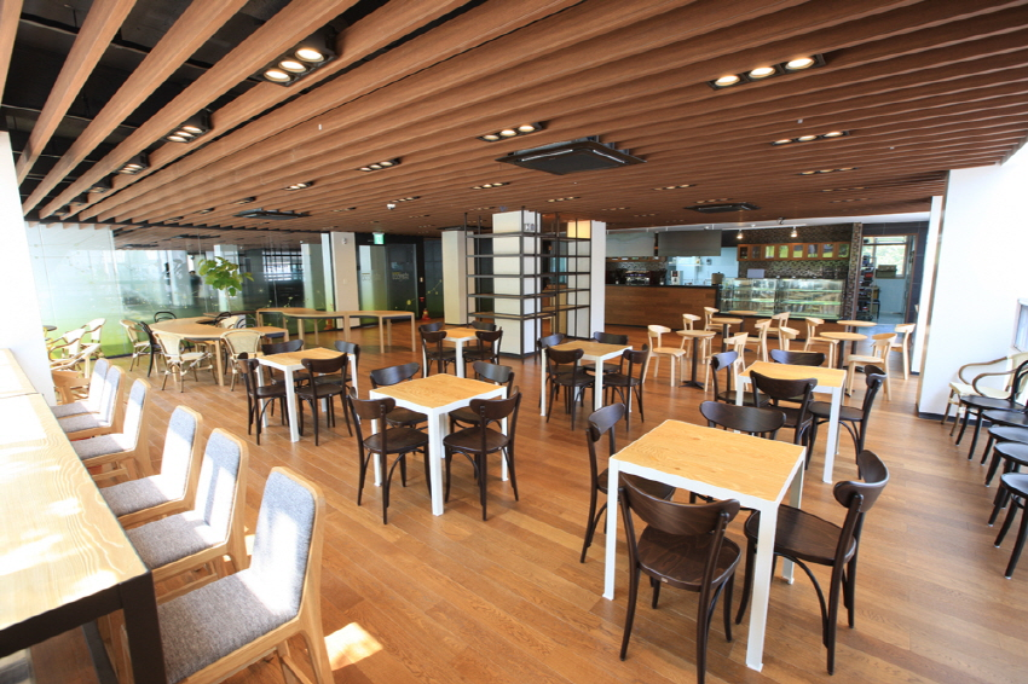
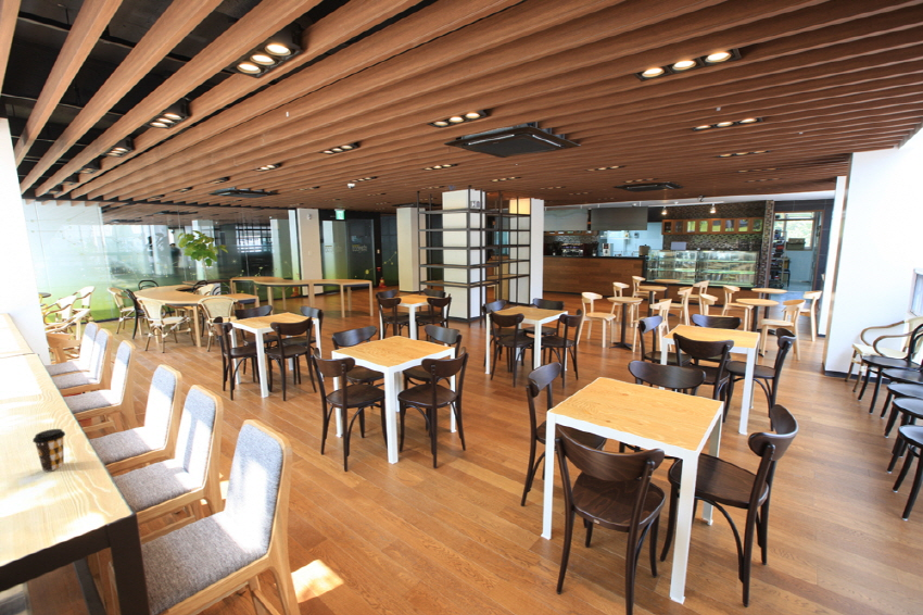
+ coffee cup (51, 450)
